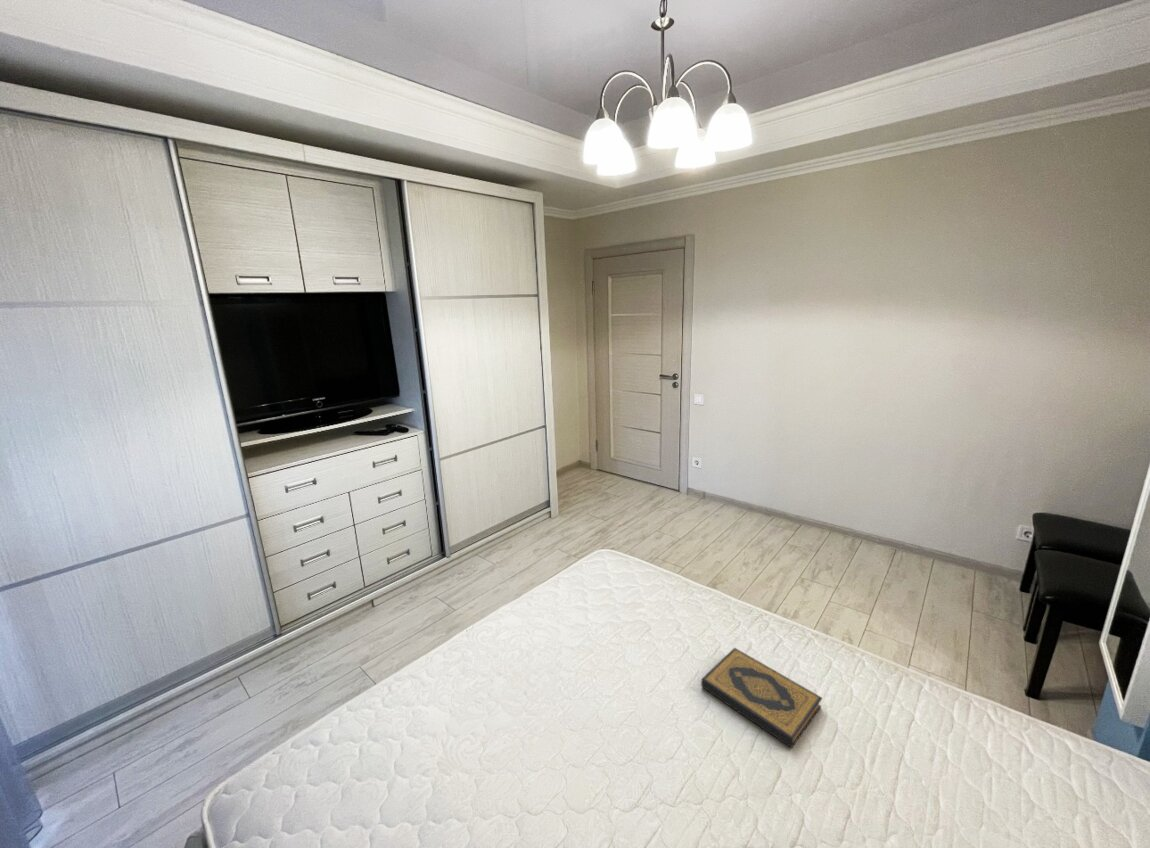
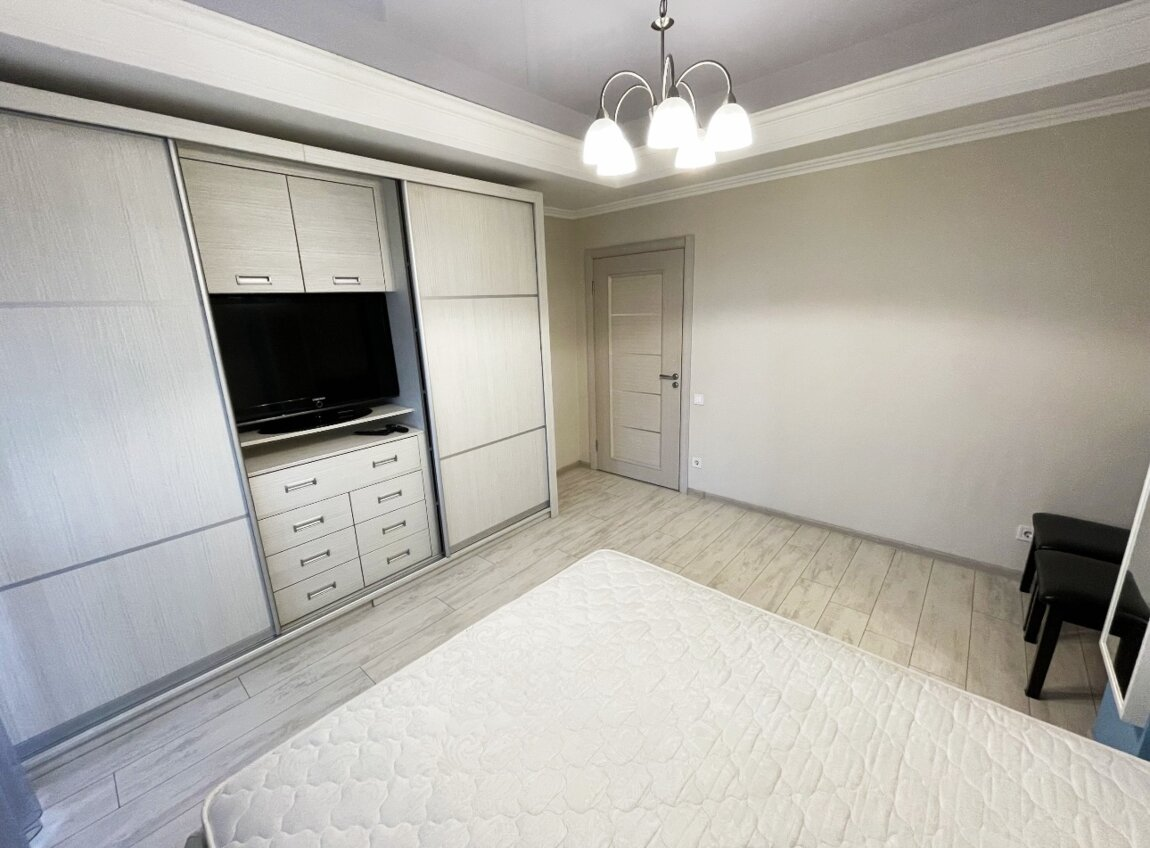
- hardback book (759, 692)
